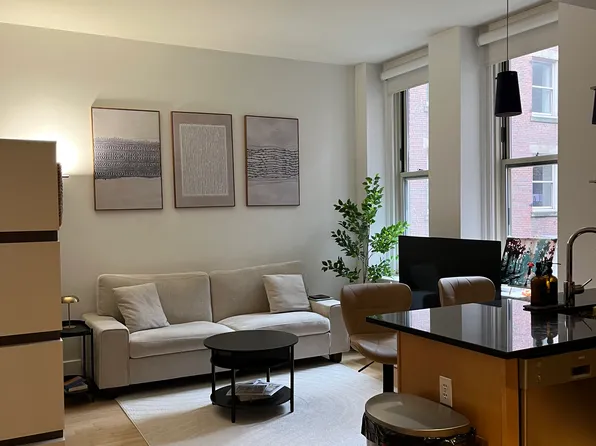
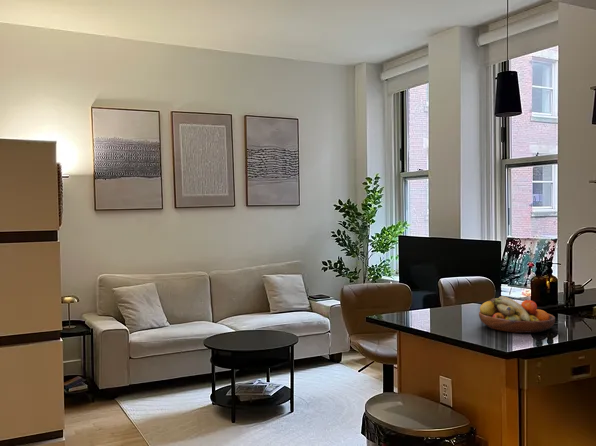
+ fruit bowl (516, 311)
